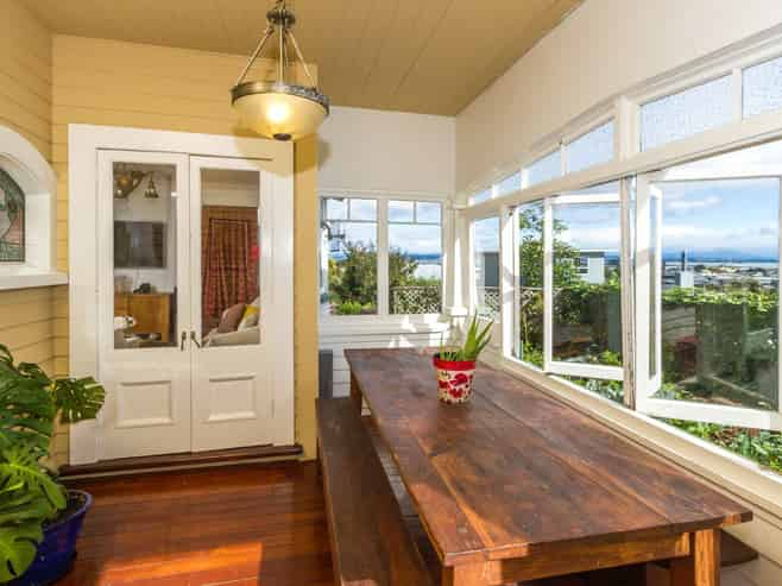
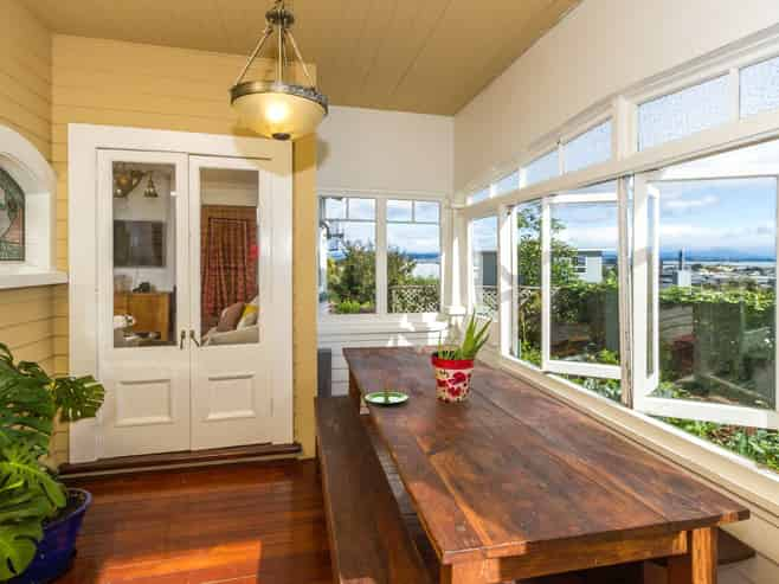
+ candle (386, 386)
